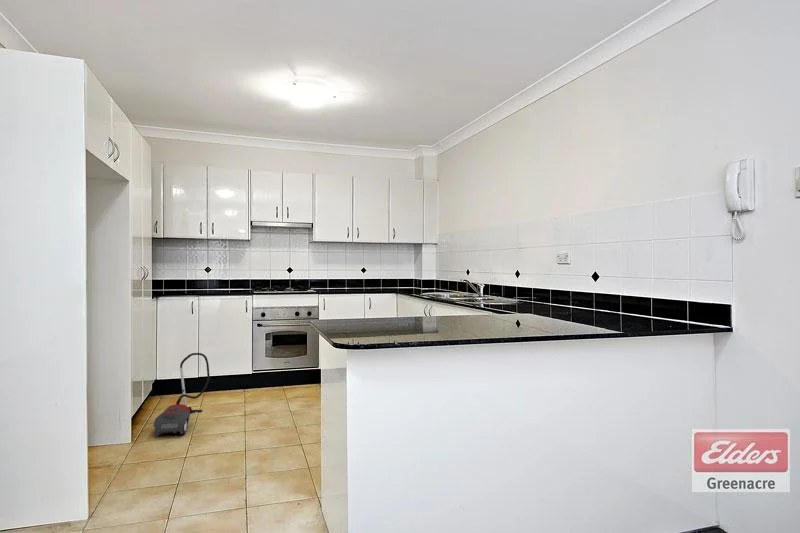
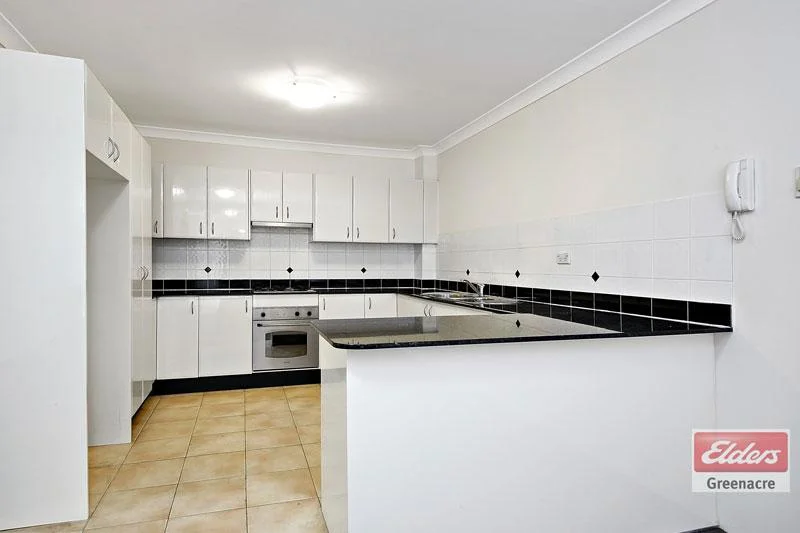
- vacuum cleaner (184, 388)
